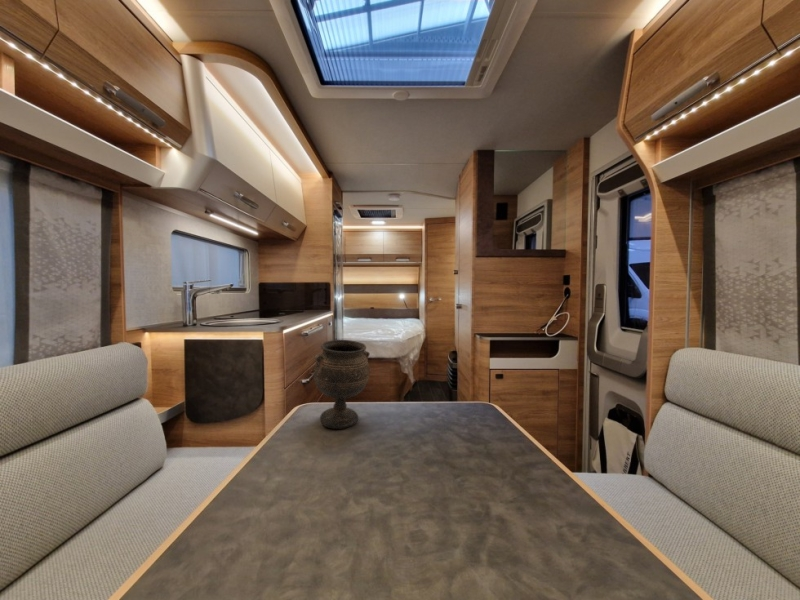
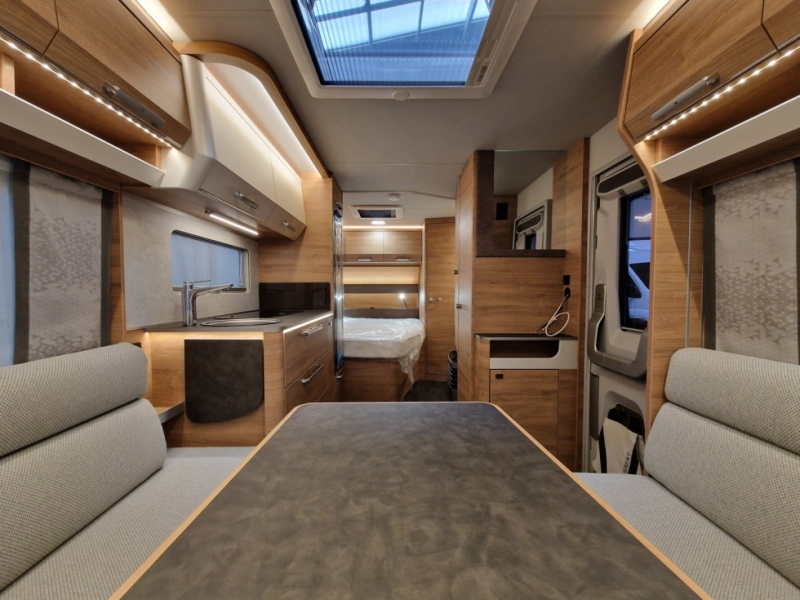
- goblet (342, 382)
